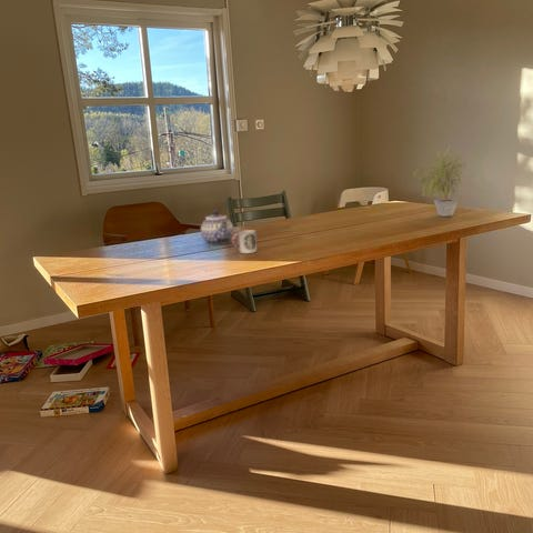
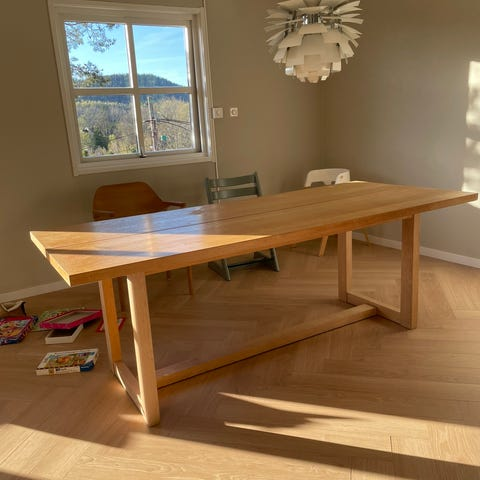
- cup (243, 241)
- potted plant (440, 180)
- teapot (217, 227)
